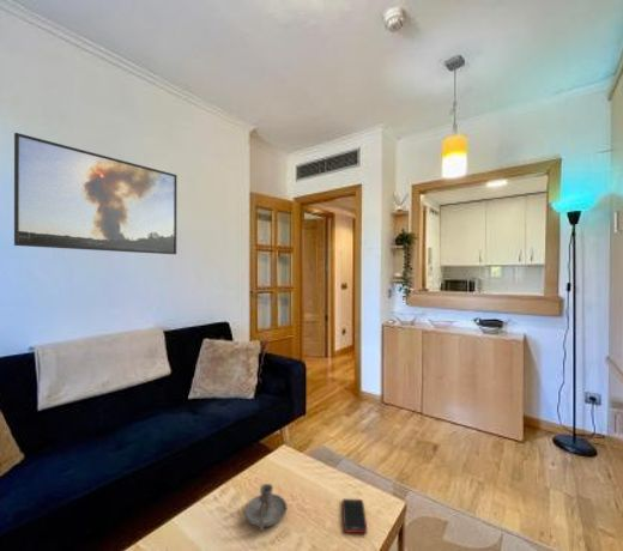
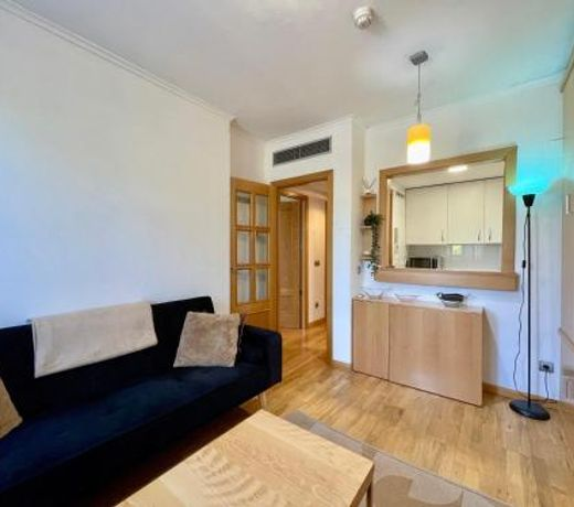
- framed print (109, 204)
- cell phone (353, 515)
- candle holder (265, 504)
